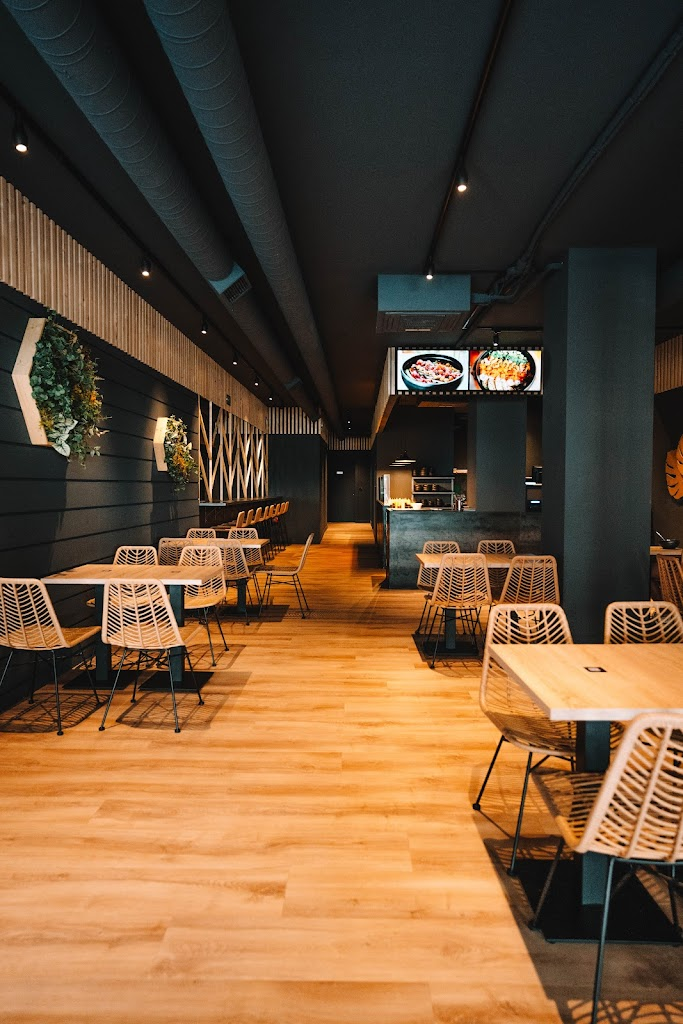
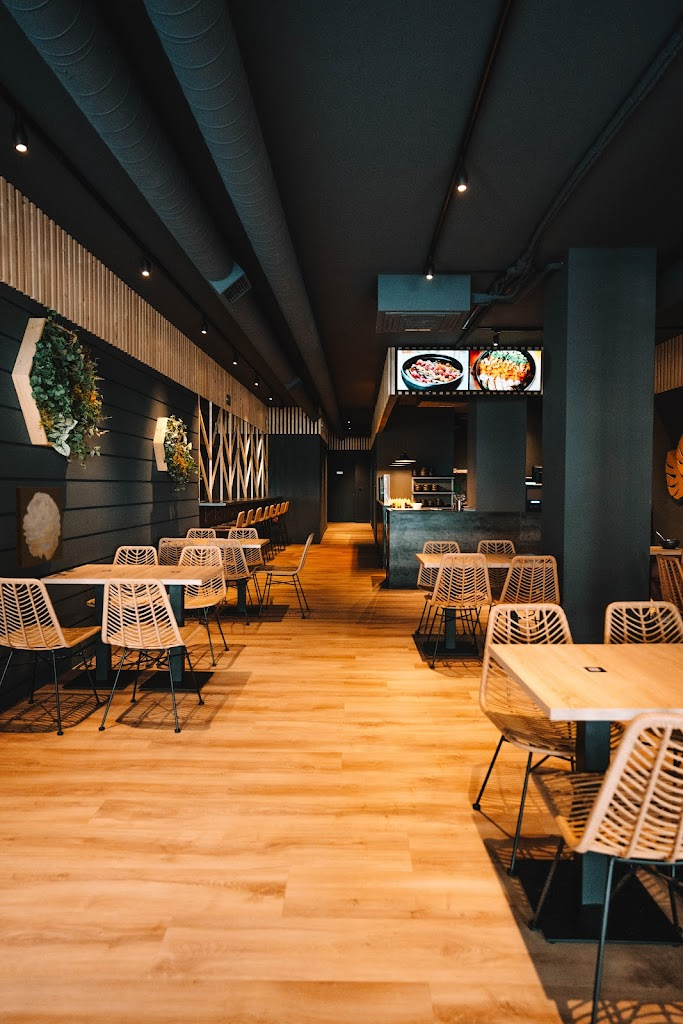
+ wall art (40, 525)
